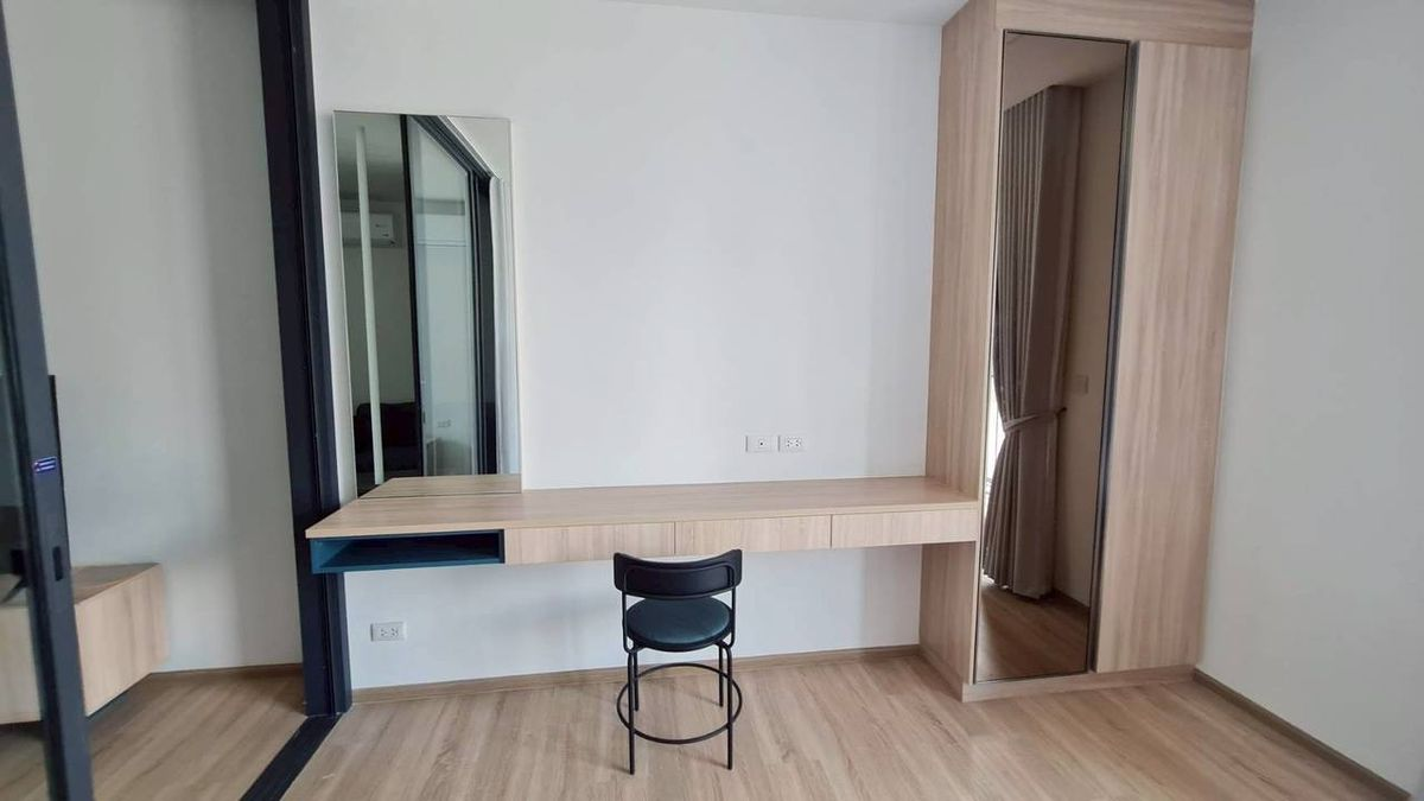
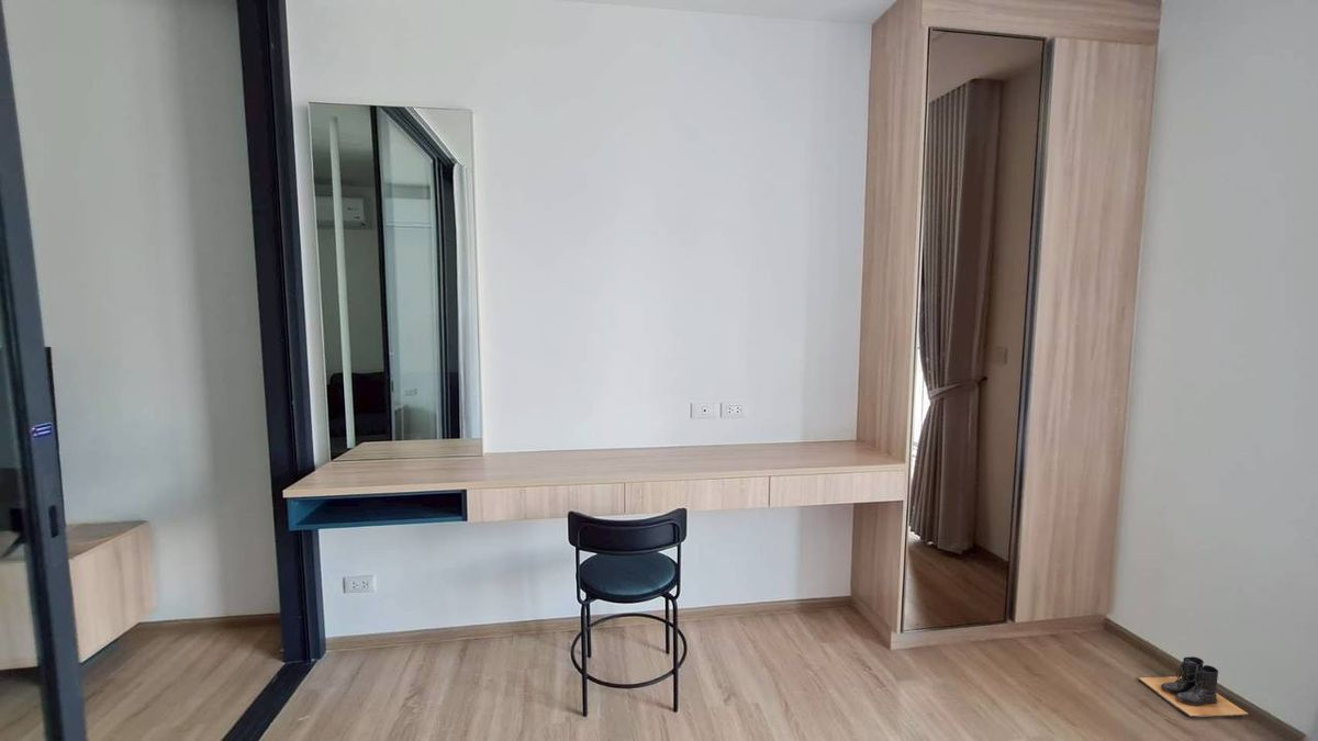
+ boots (1192, 680)
